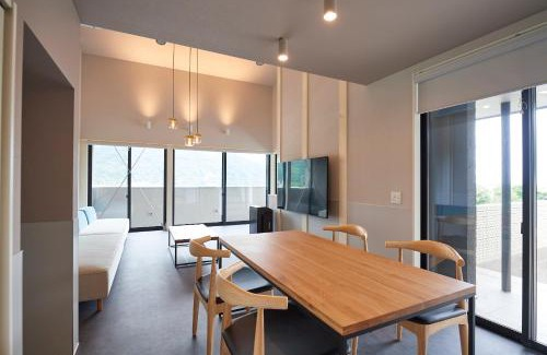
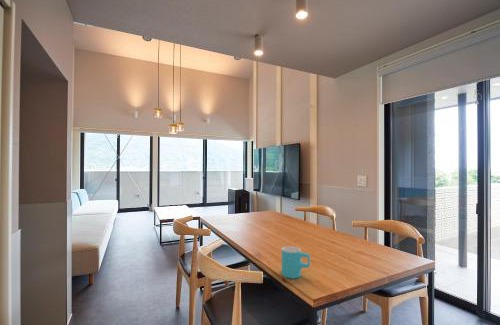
+ cup (294, 262)
